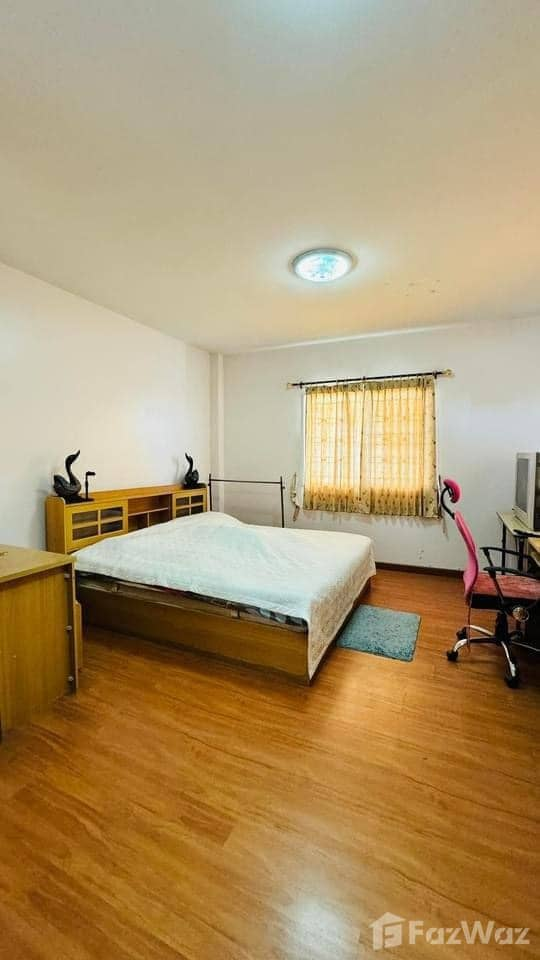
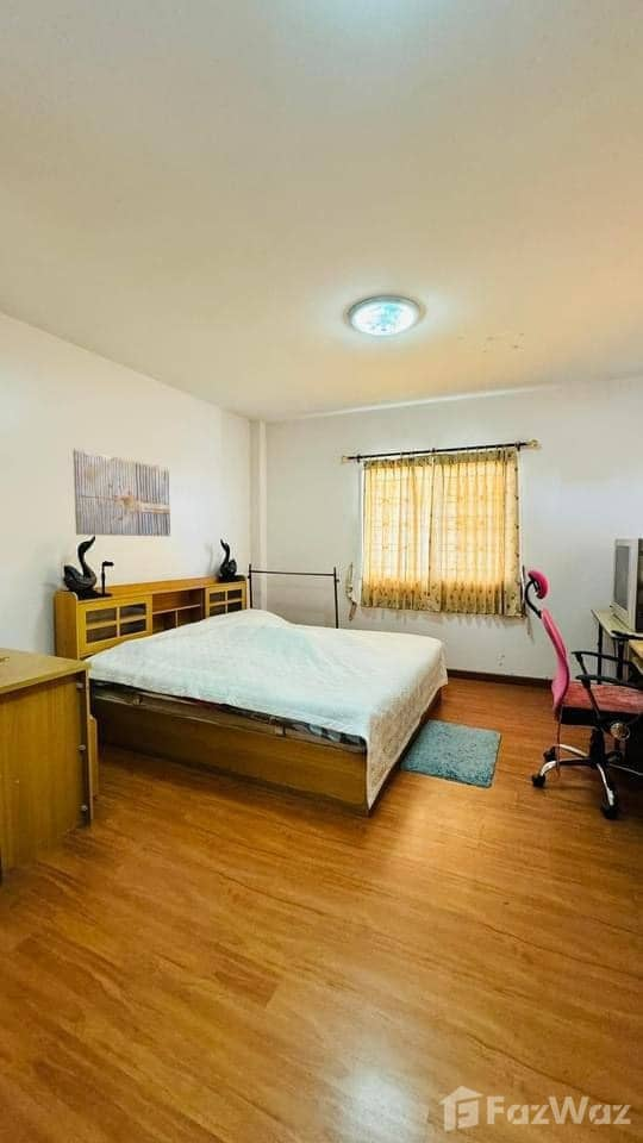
+ wall art (126, 498)
